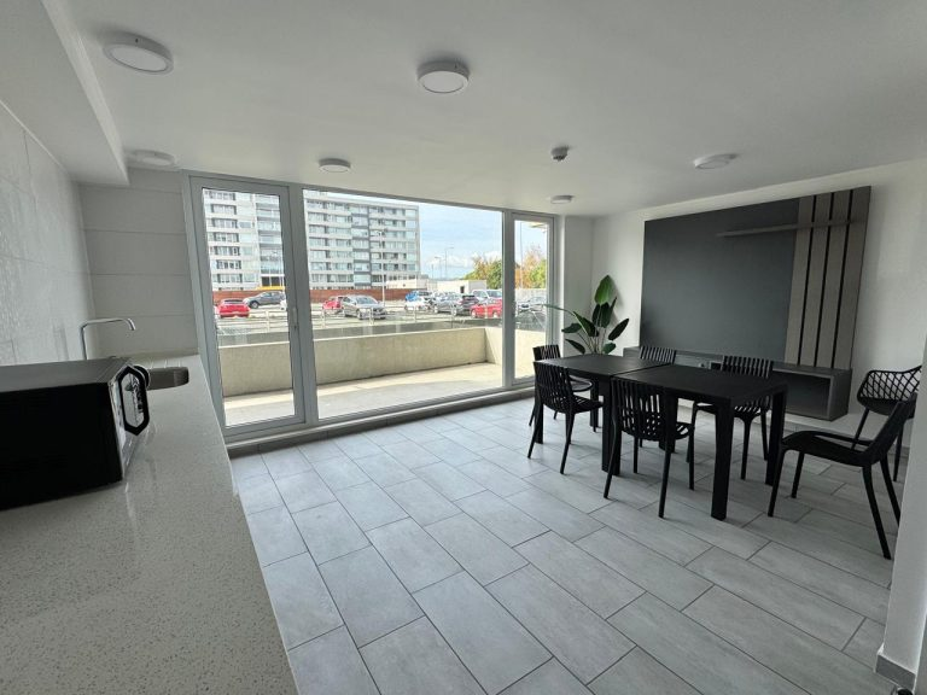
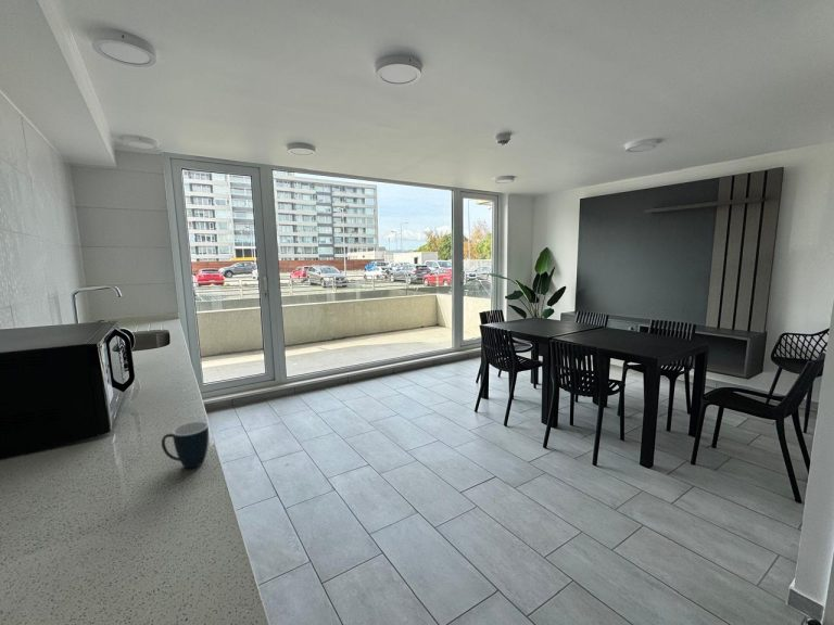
+ mug (185, 446)
